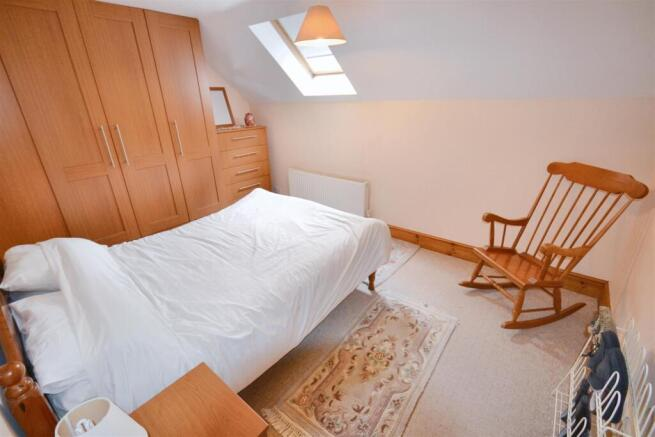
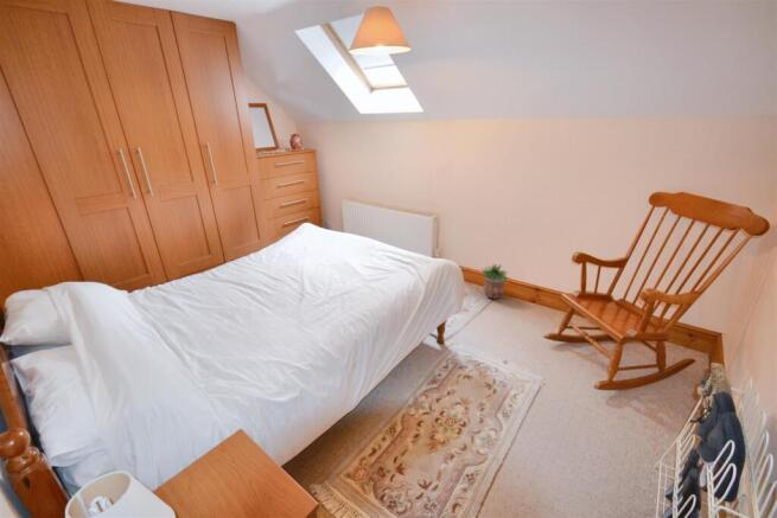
+ potted plant (495, 279)
